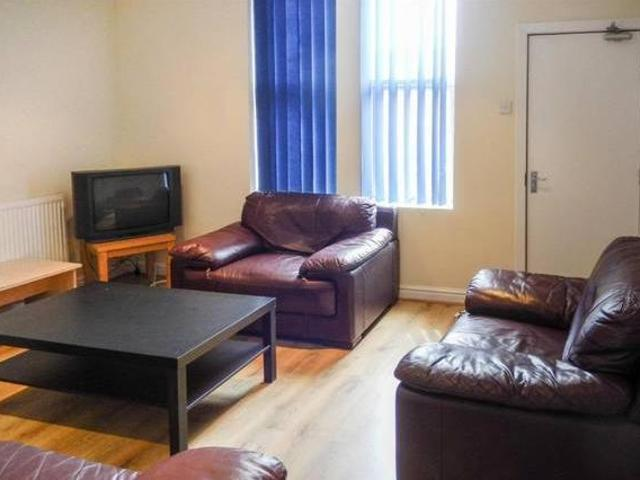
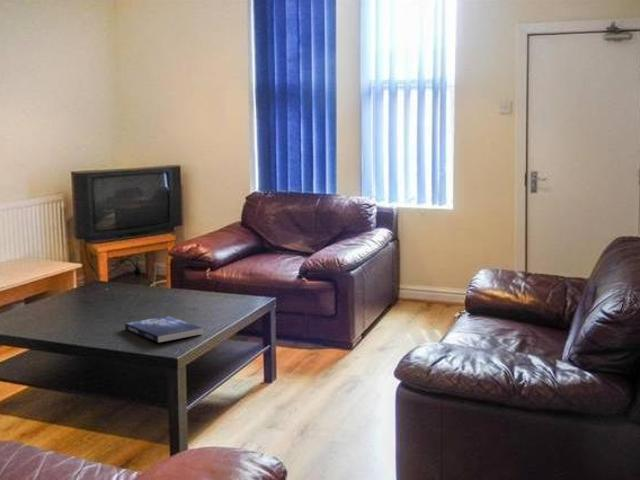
+ book (163, 328)
